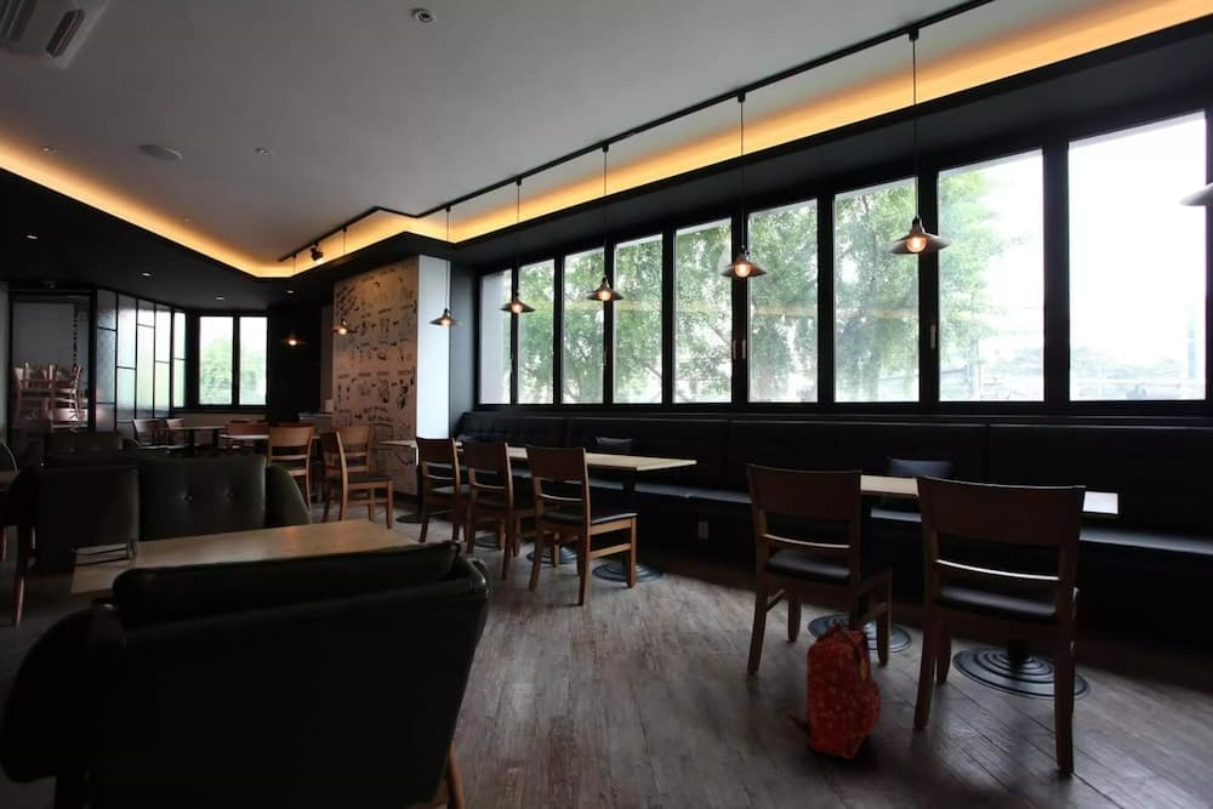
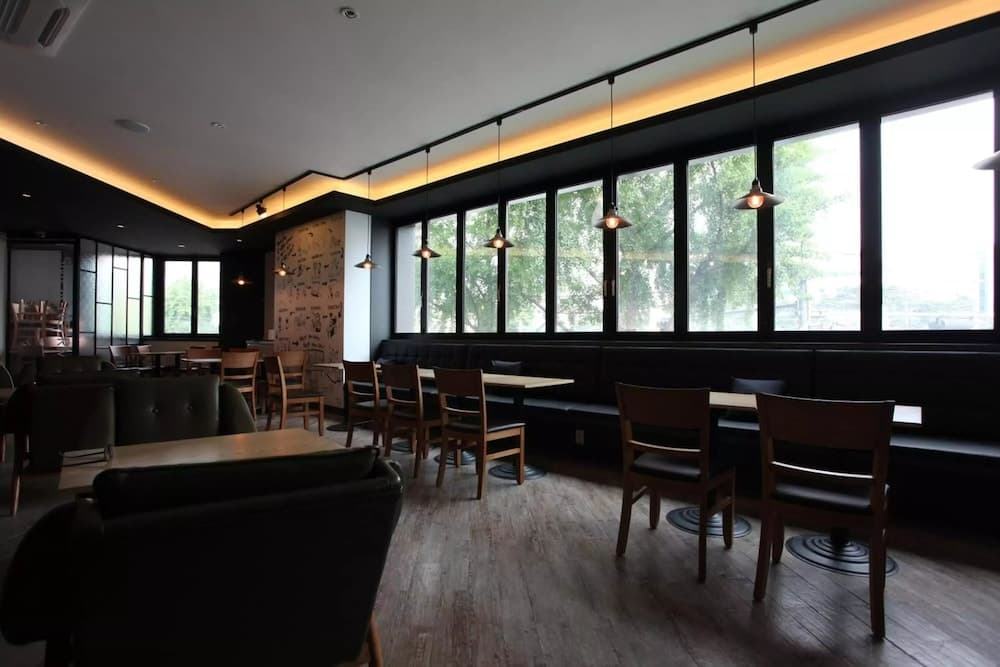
- backpack (831, 679)
